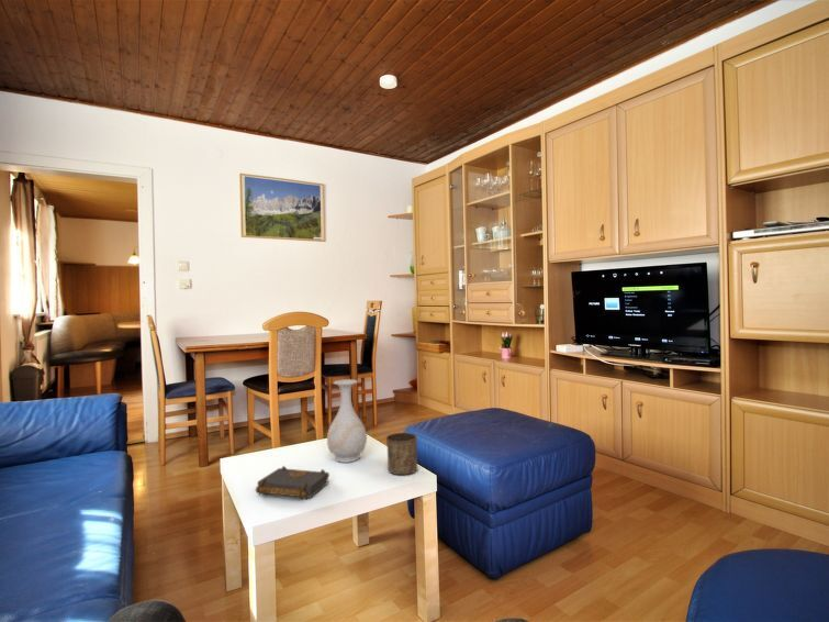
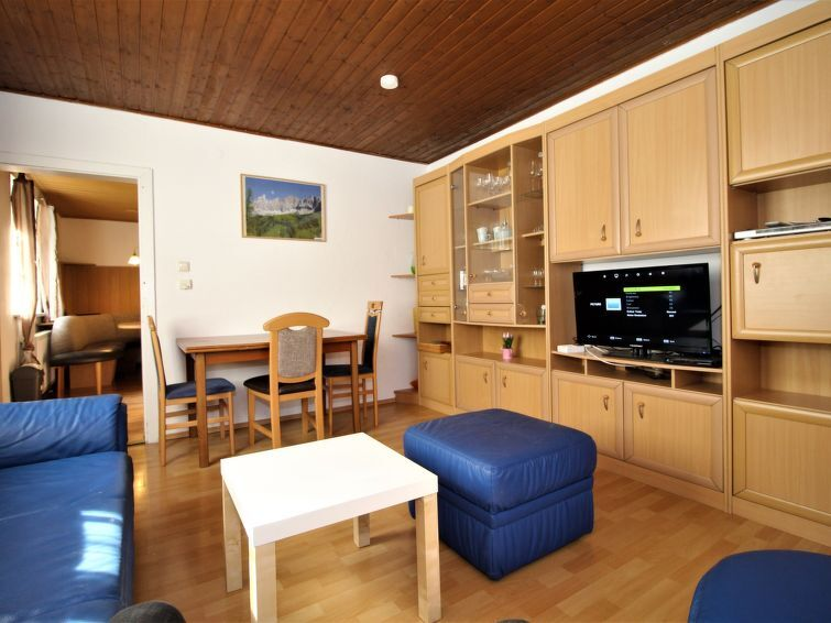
- book (293, 480)
- cup (402, 453)
- vase (346, 420)
